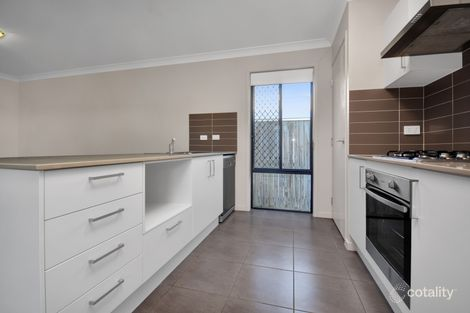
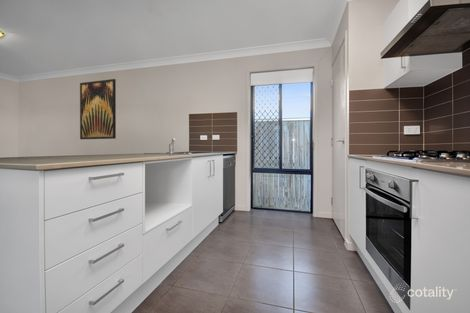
+ wall art (97, 110)
